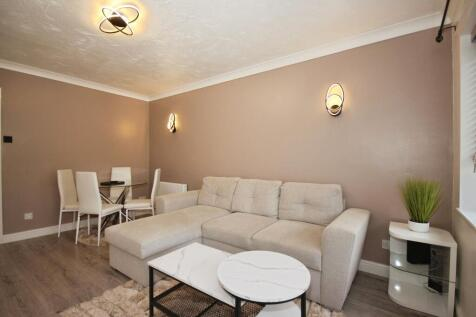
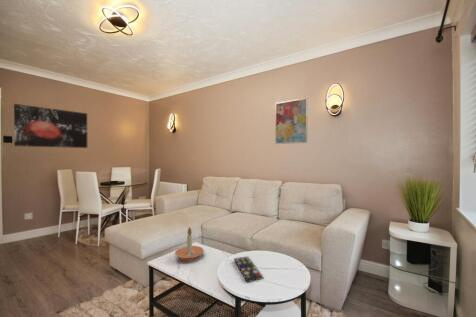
+ candle holder (189, 241)
+ remote control (247, 267)
+ wall art (290, 122)
+ wall art (54, 128)
